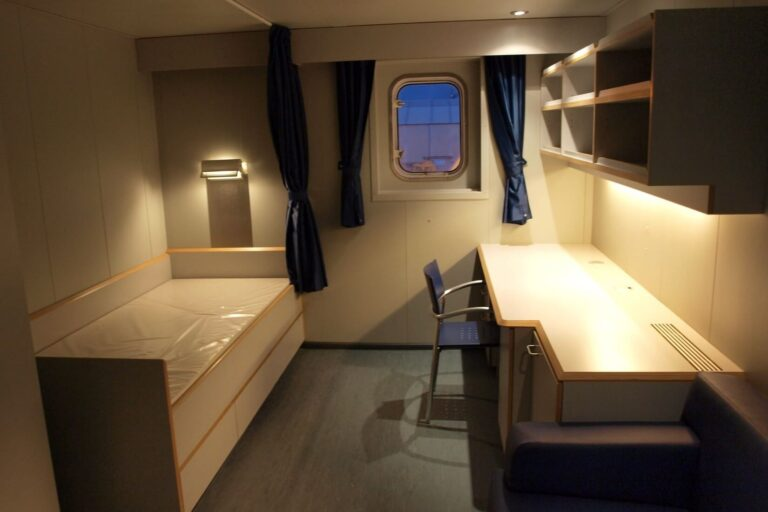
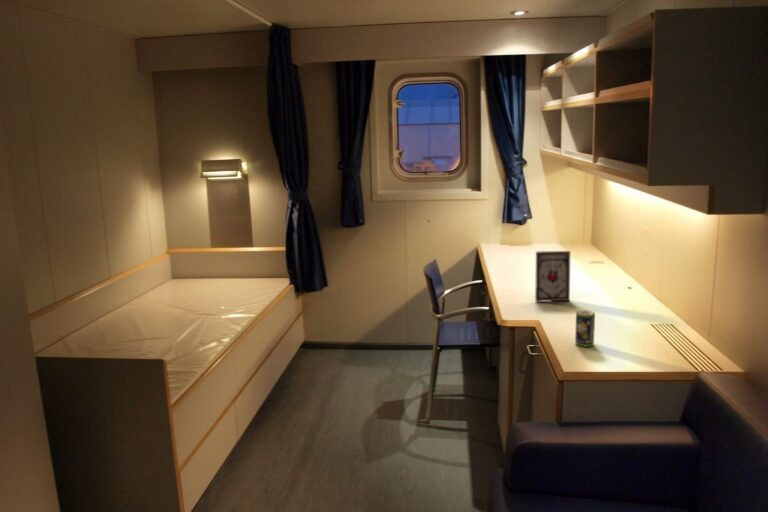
+ picture frame (551, 274)
+ beverage can (585, 328)
